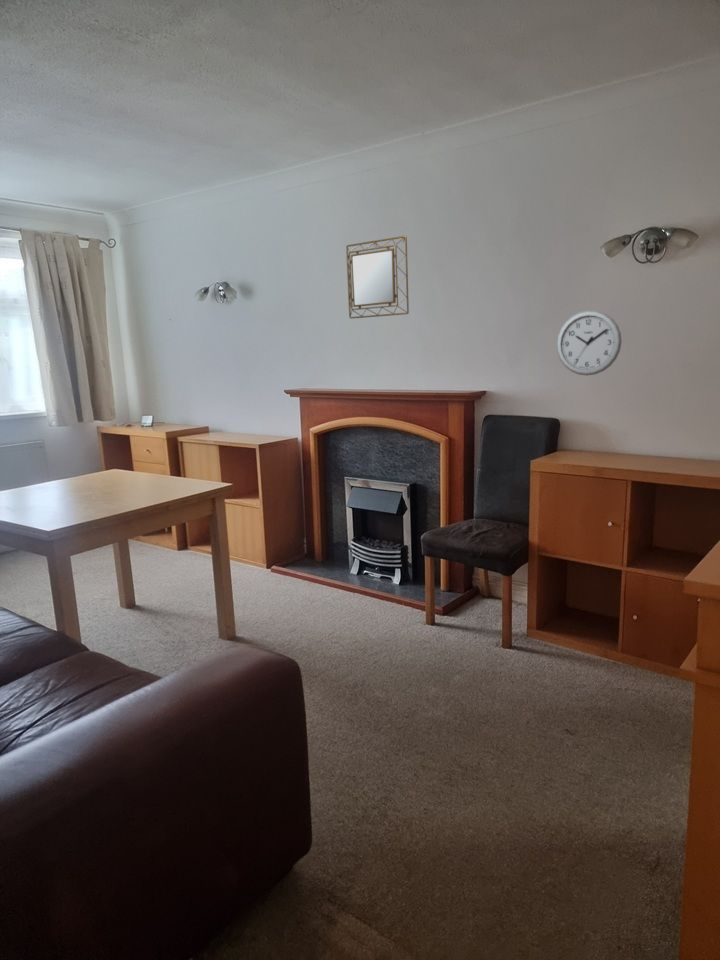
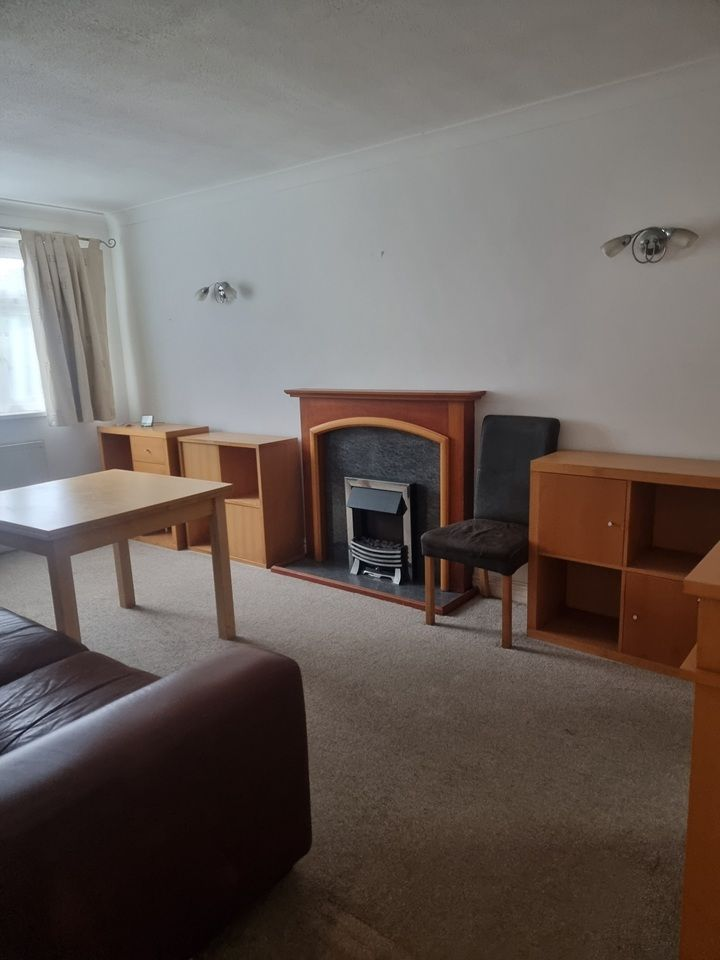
- wall clock (587, 343)
- home mirror (374, 278)
